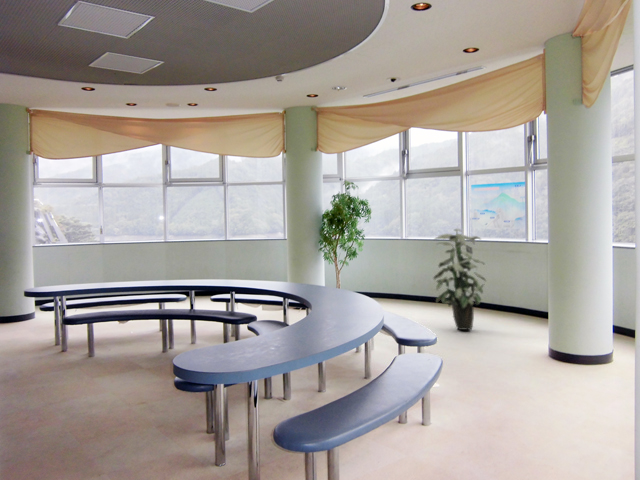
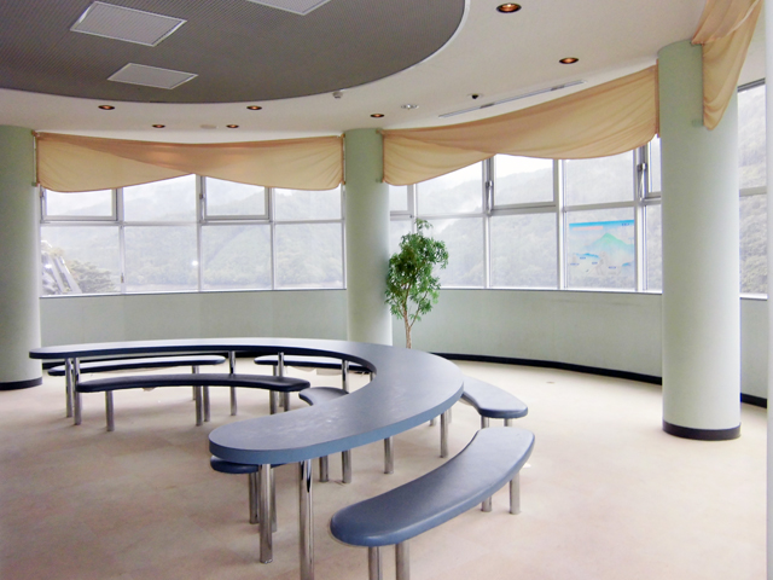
- indoor plant (458, 279)
